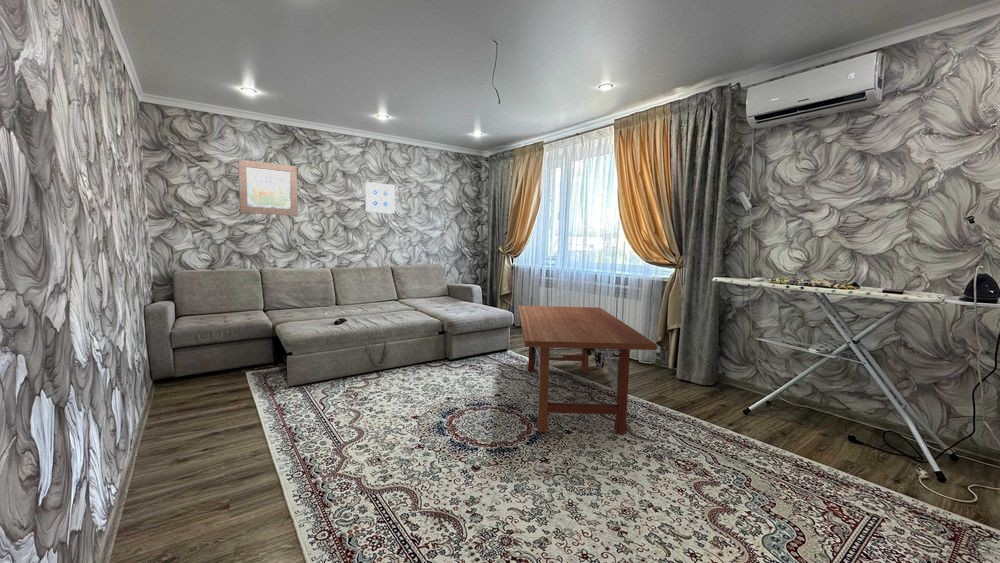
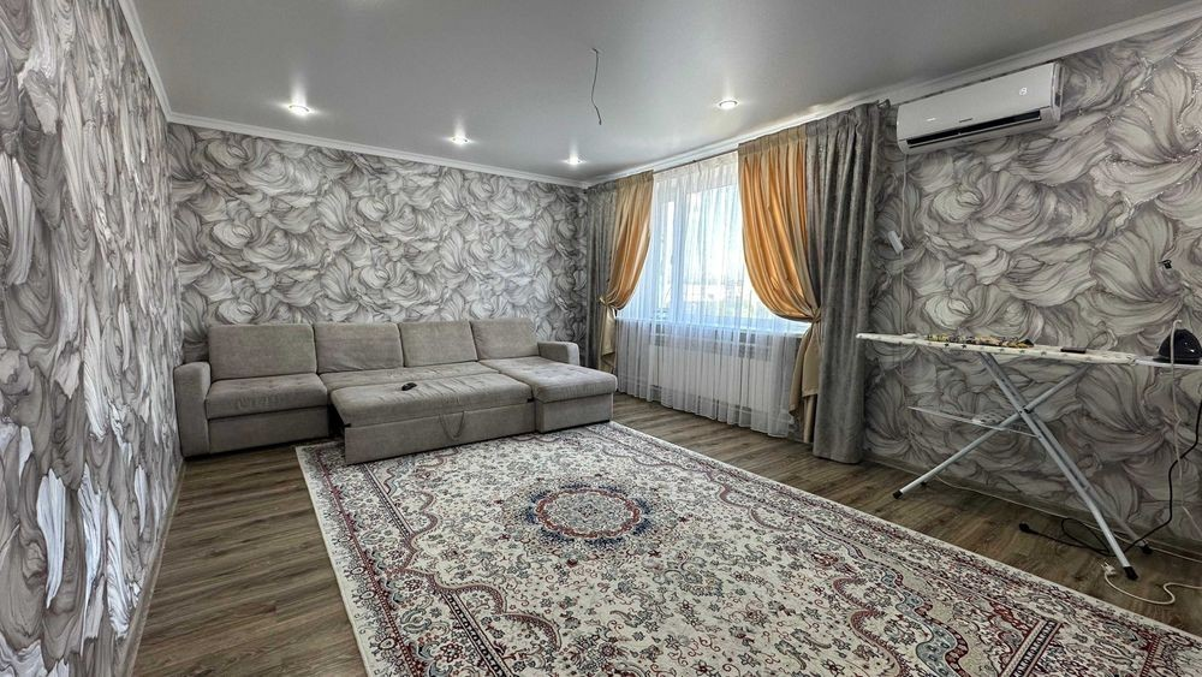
- coffee table (569, 358)
- wall art (380, 198)
- wall art (269, 188)
